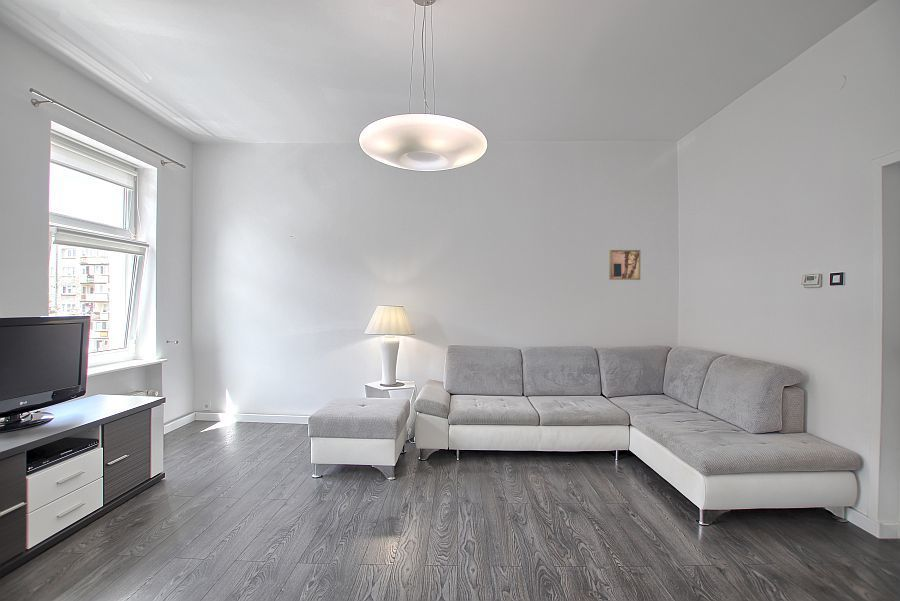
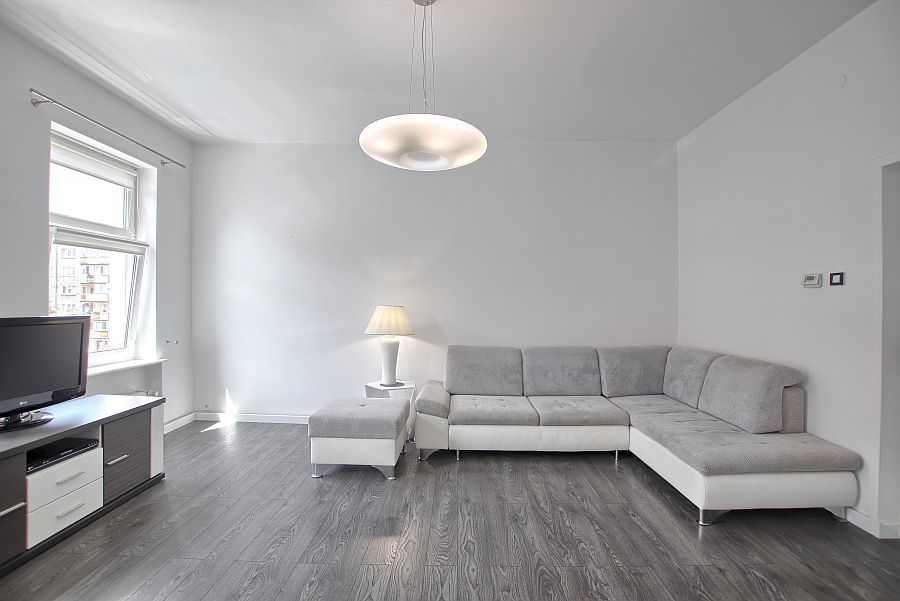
- wall art (624, 265)
